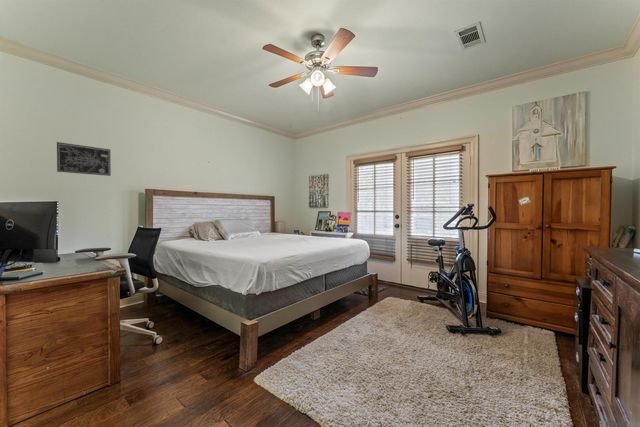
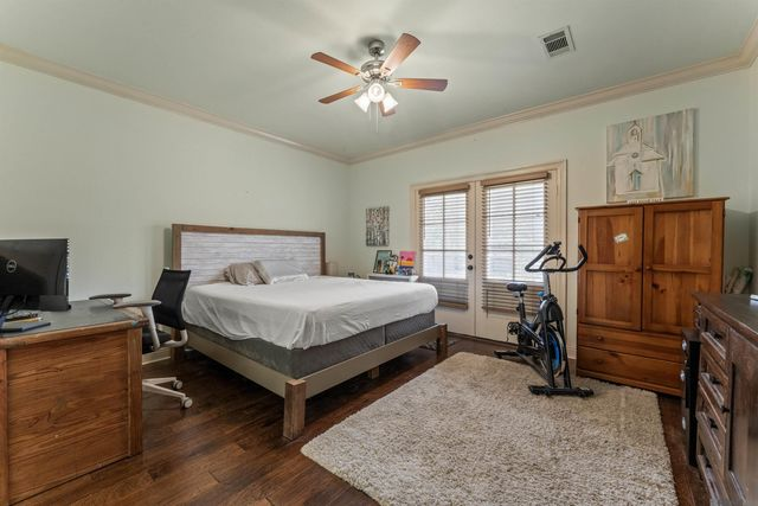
- wall art (85, 159)
